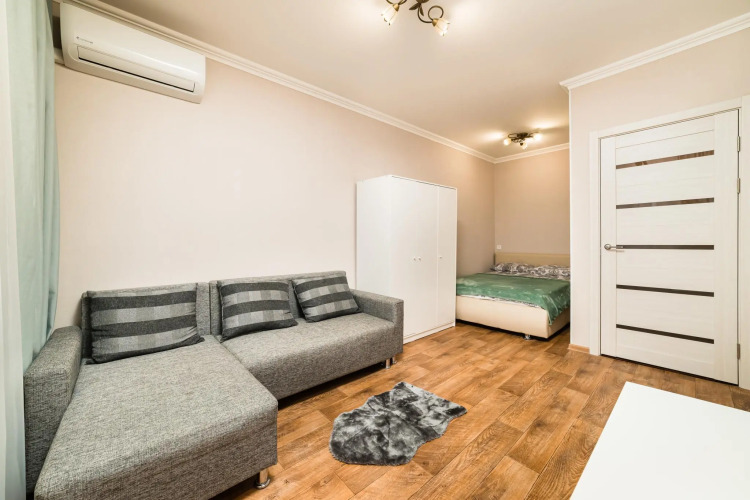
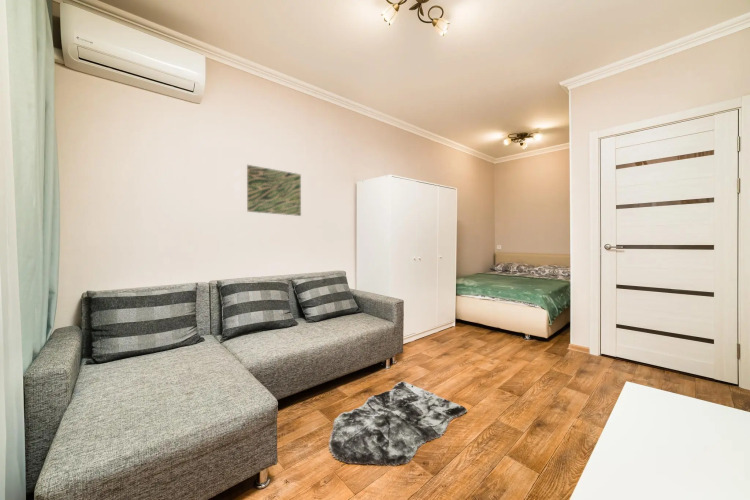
+ wall art (275, 191)
